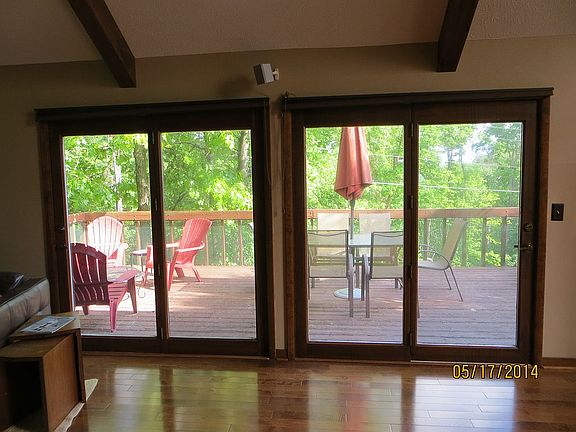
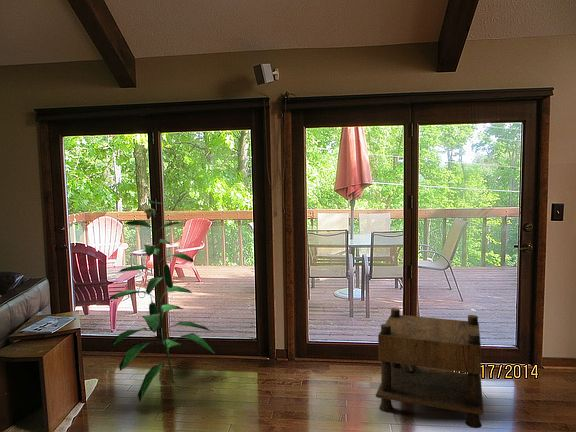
+ decorative plant (159, 292)
+ nightstand (430, 361)
